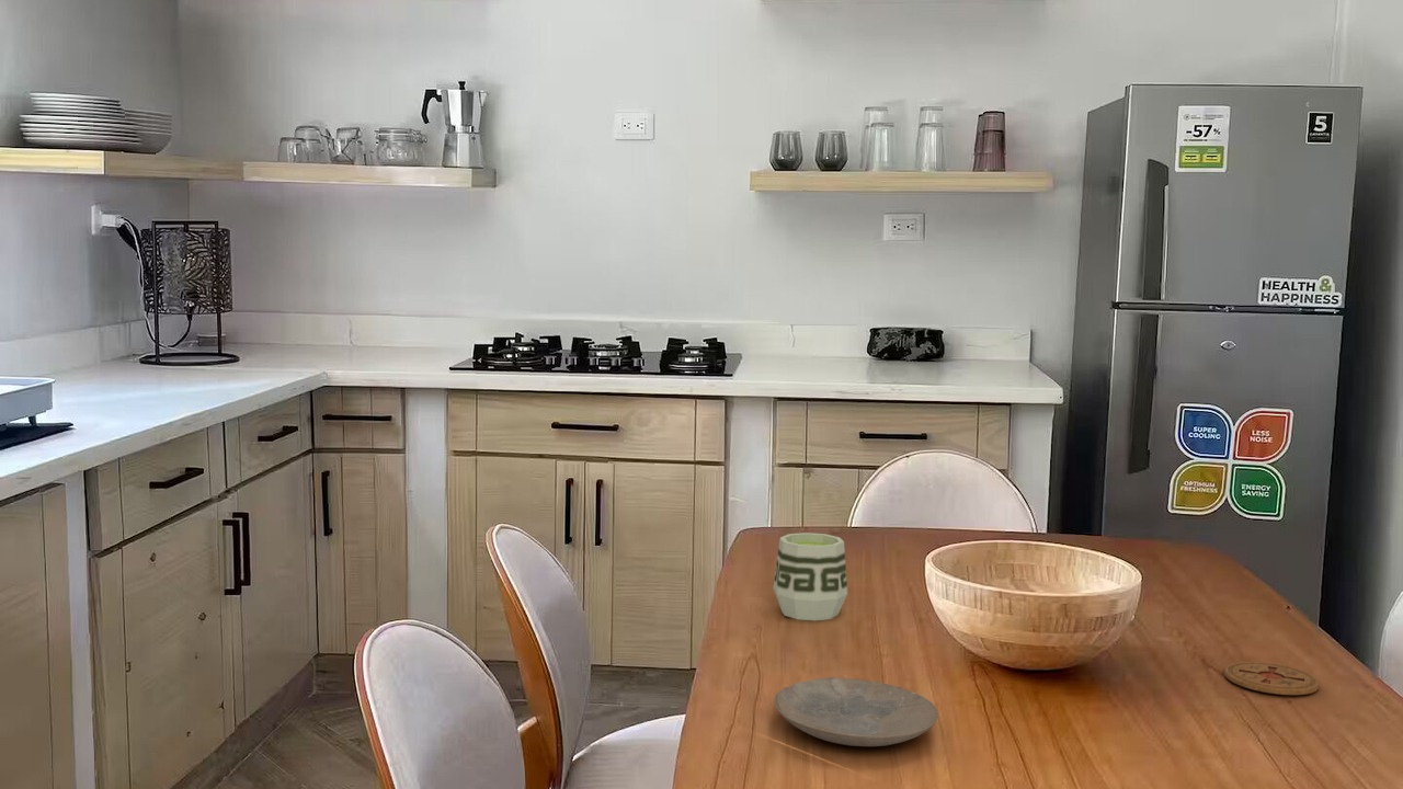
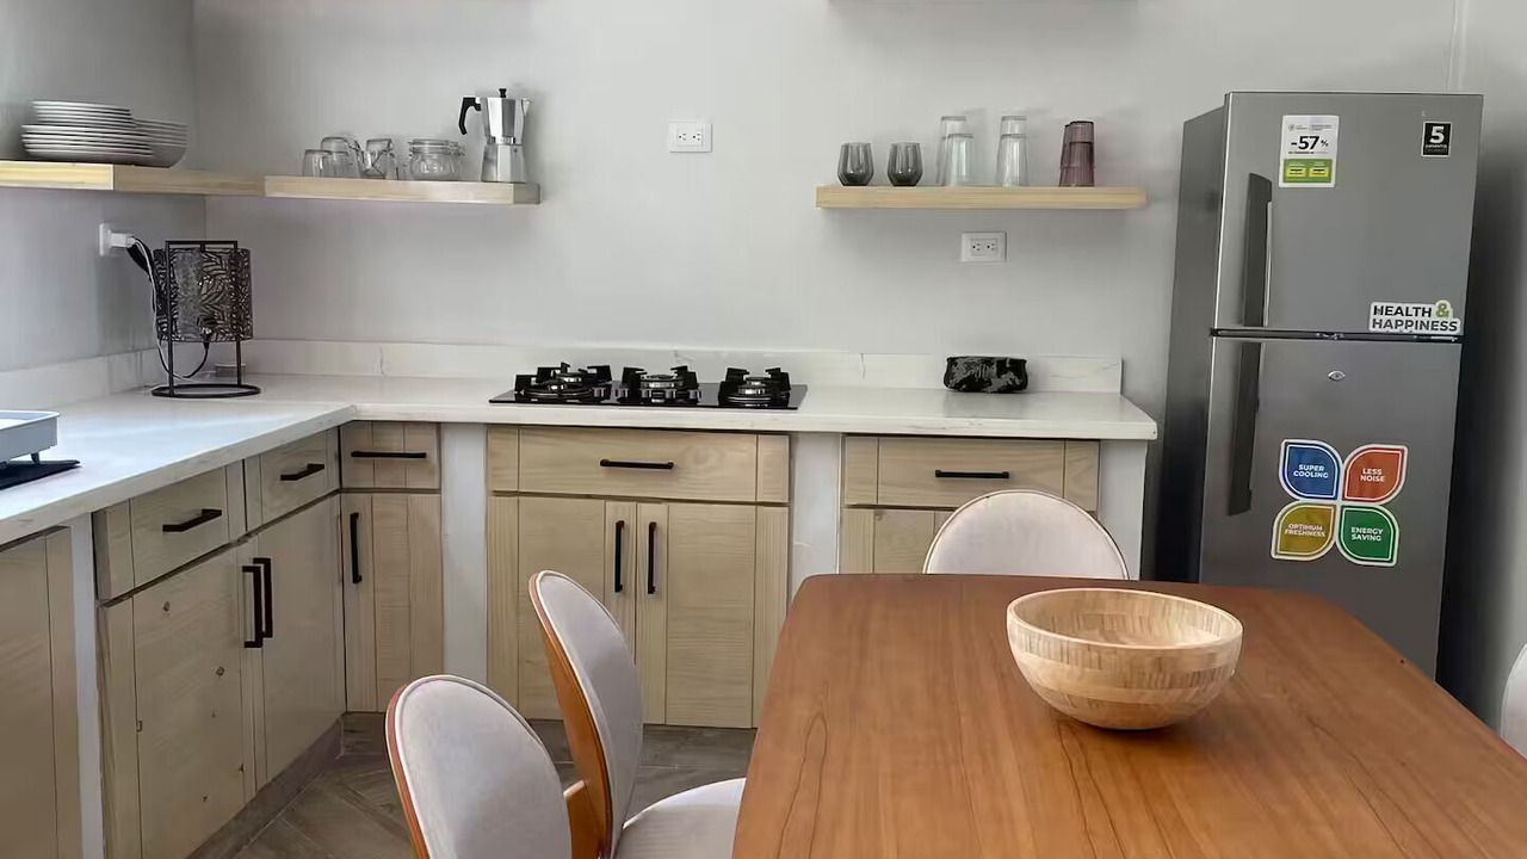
- plate (854, 717)
- cup (810, 575)
- coaster (1270, 677)
